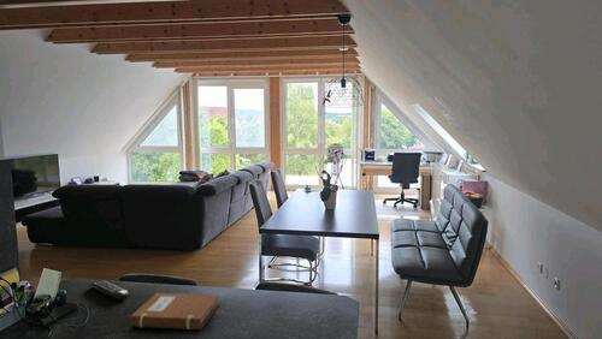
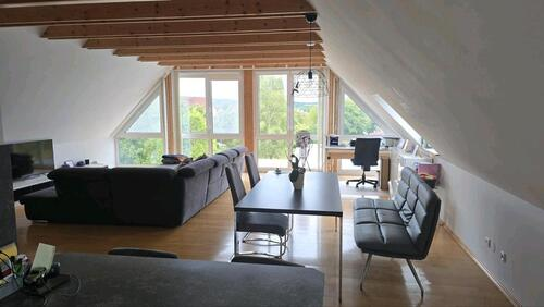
- remote control (108, 289)
- notebook (175, 310)
